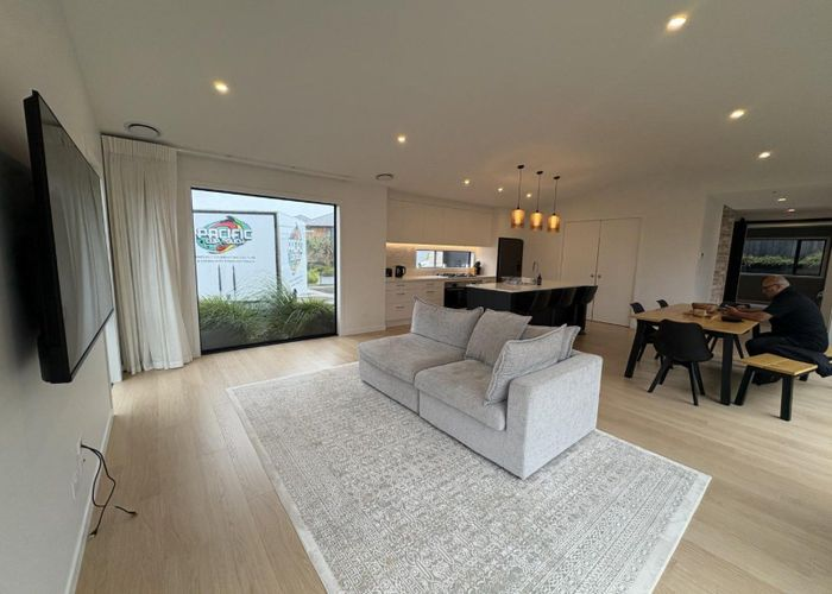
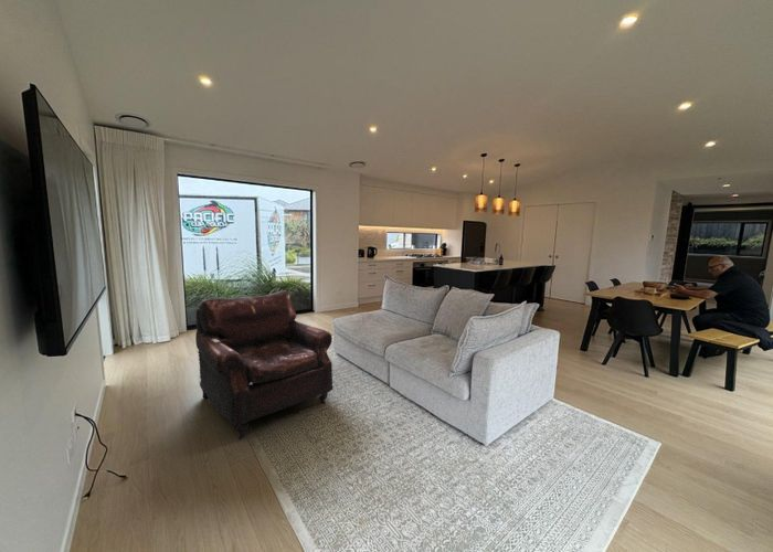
+ leather (264, 350)
